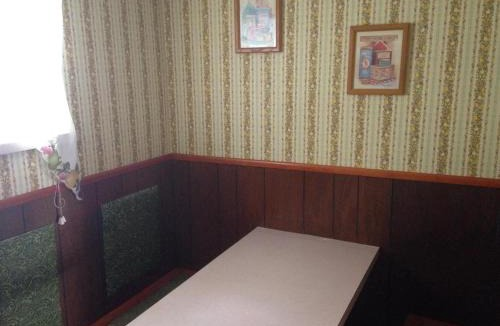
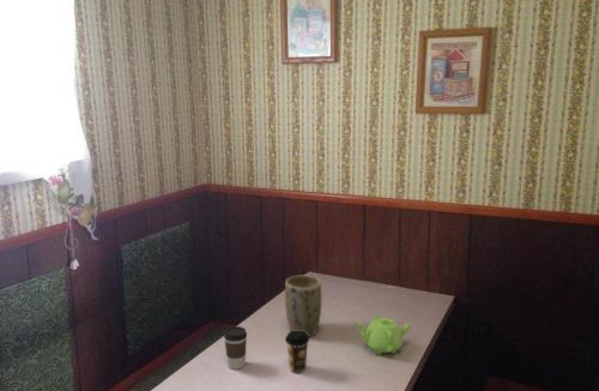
+ teapot (382, 332)
+ coffee cup (297, 351)
+ plant pot (303, 306)
+ coffee cup (235, 348)
